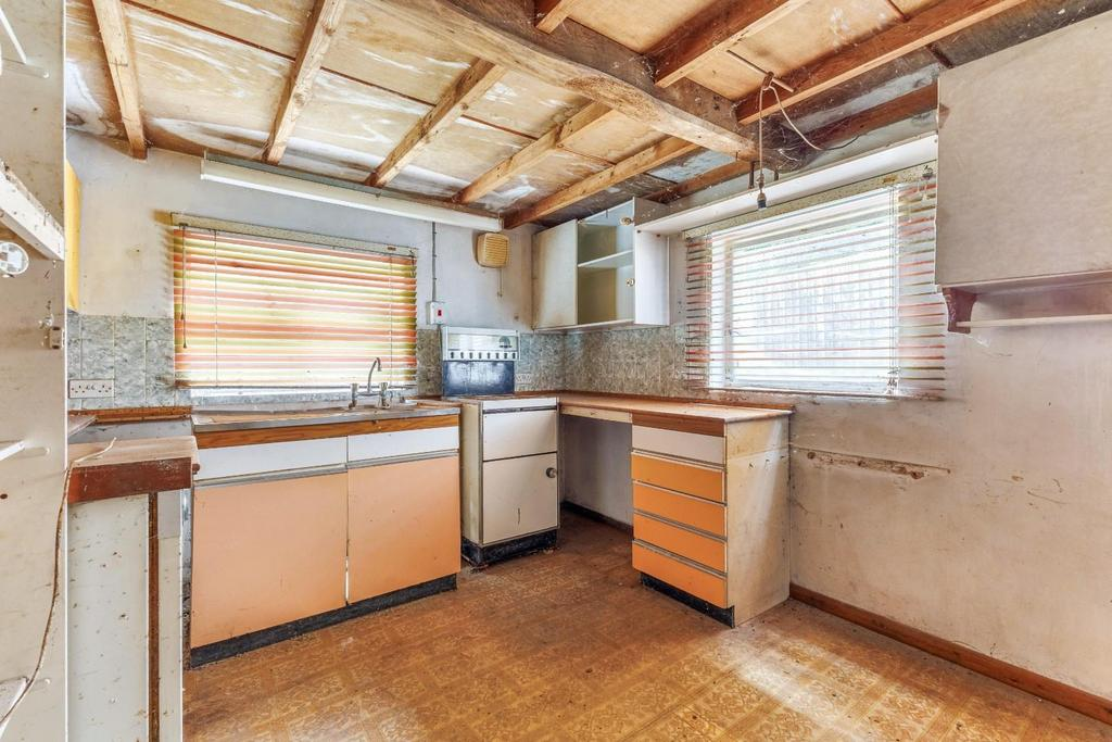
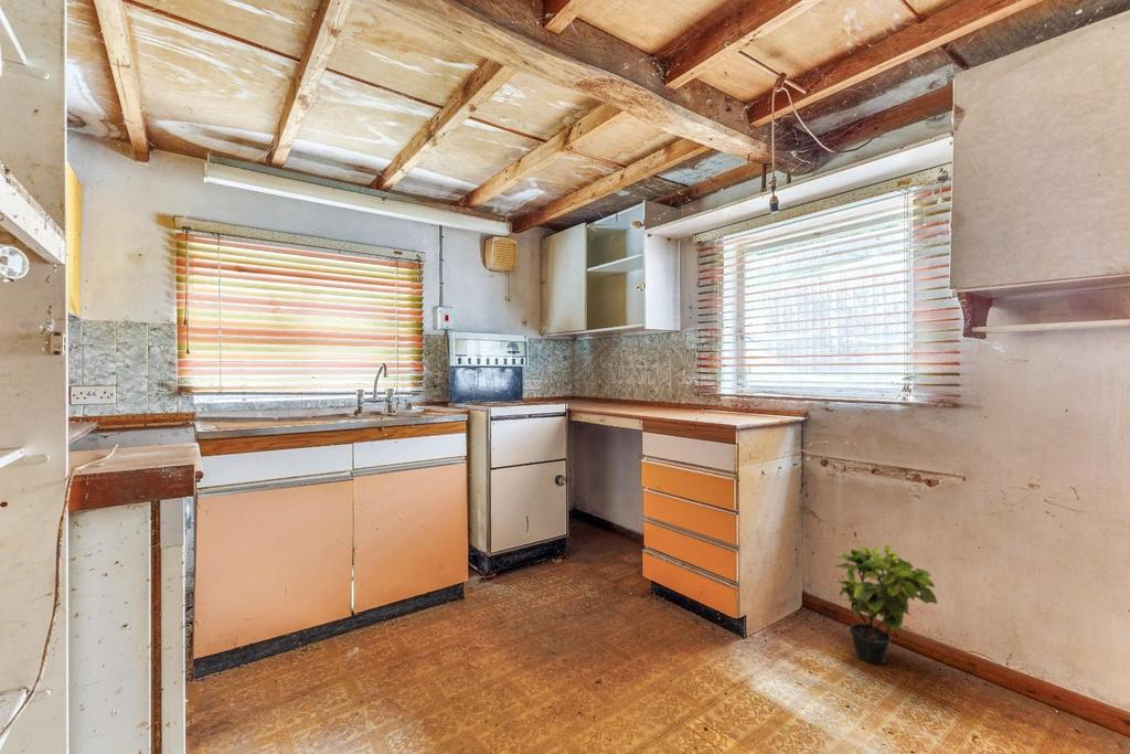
+ potted plant (878, 602)
